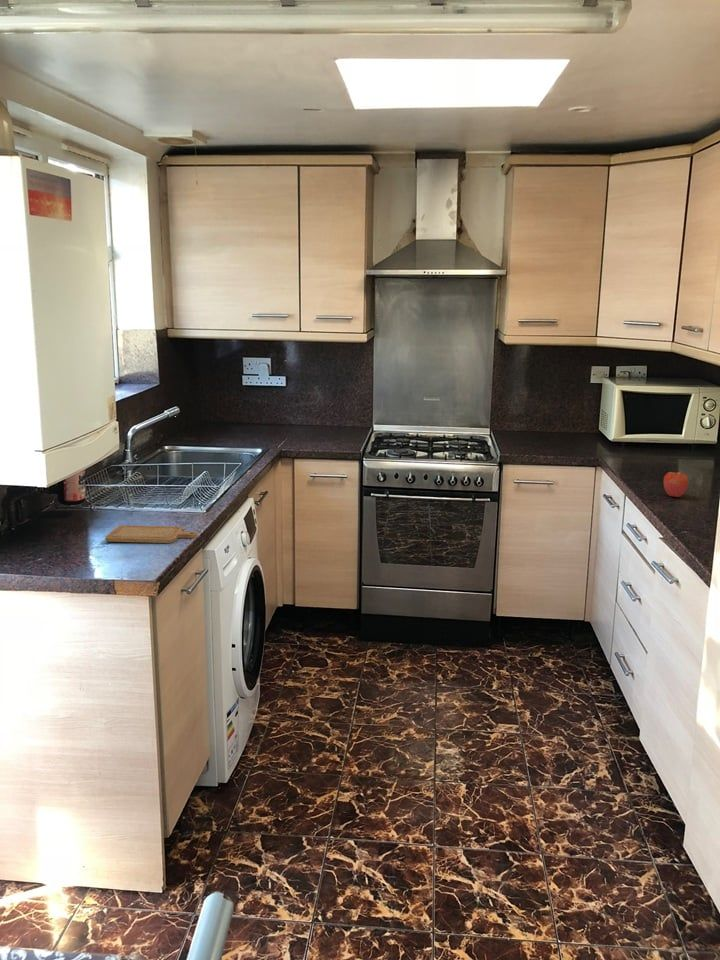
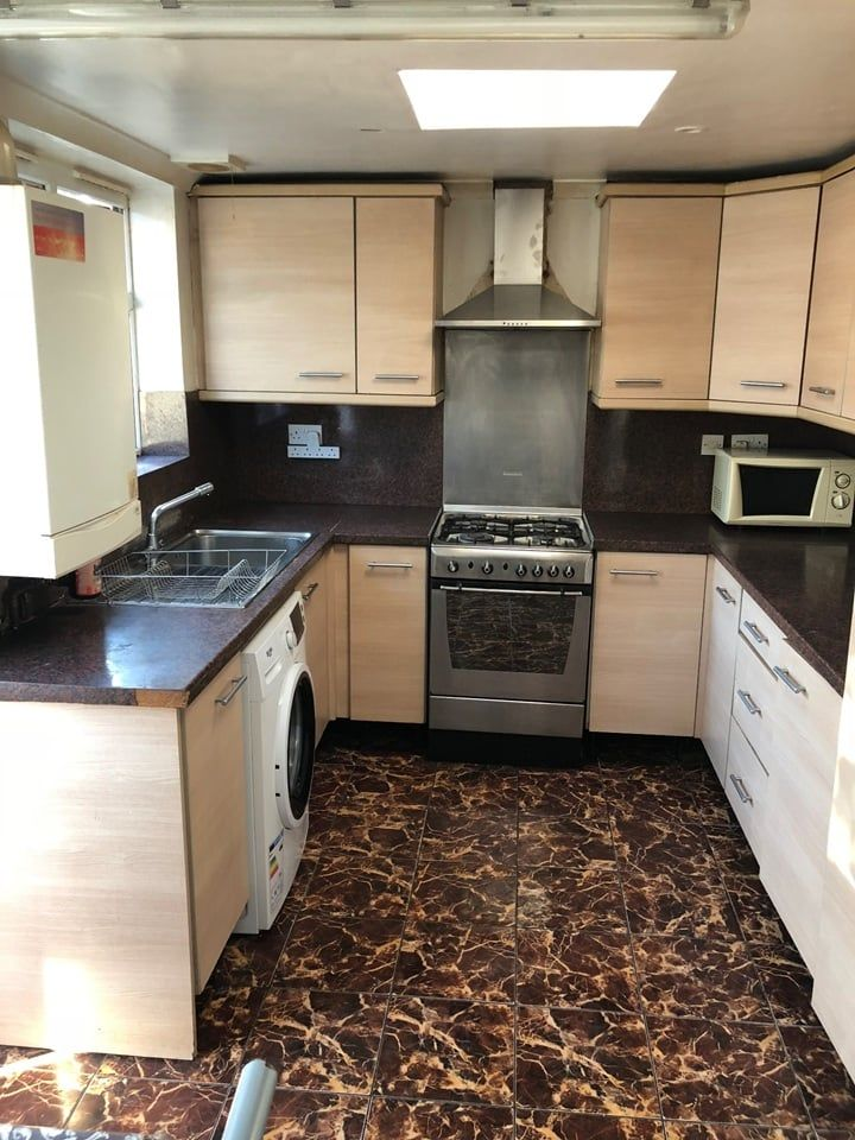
- chopping board (154, 534)
- apple (675, 482)
